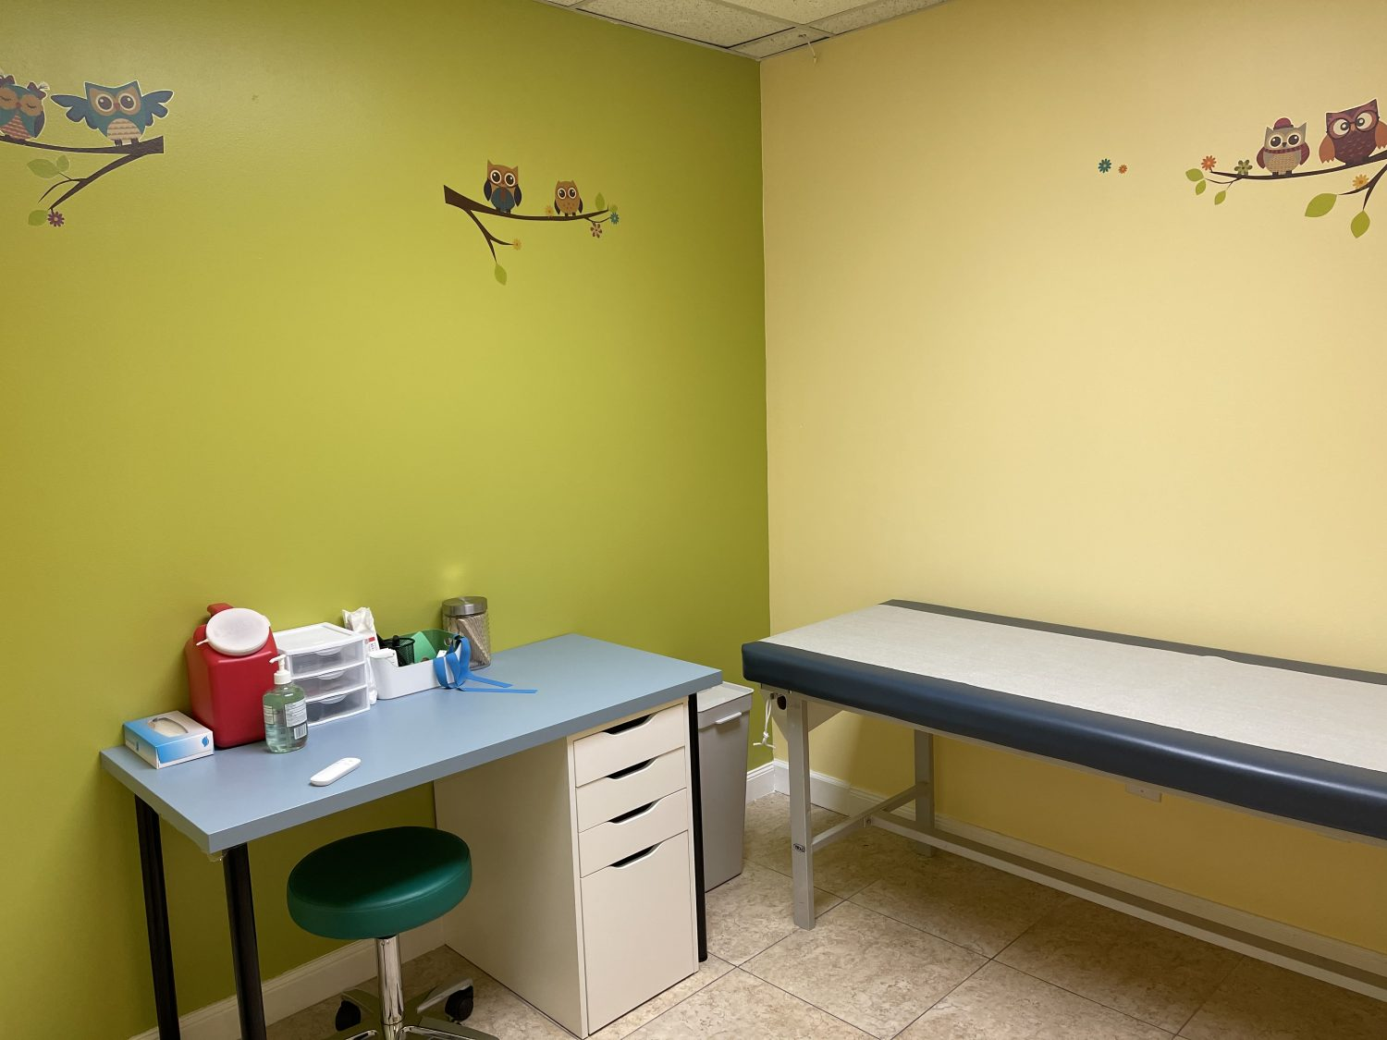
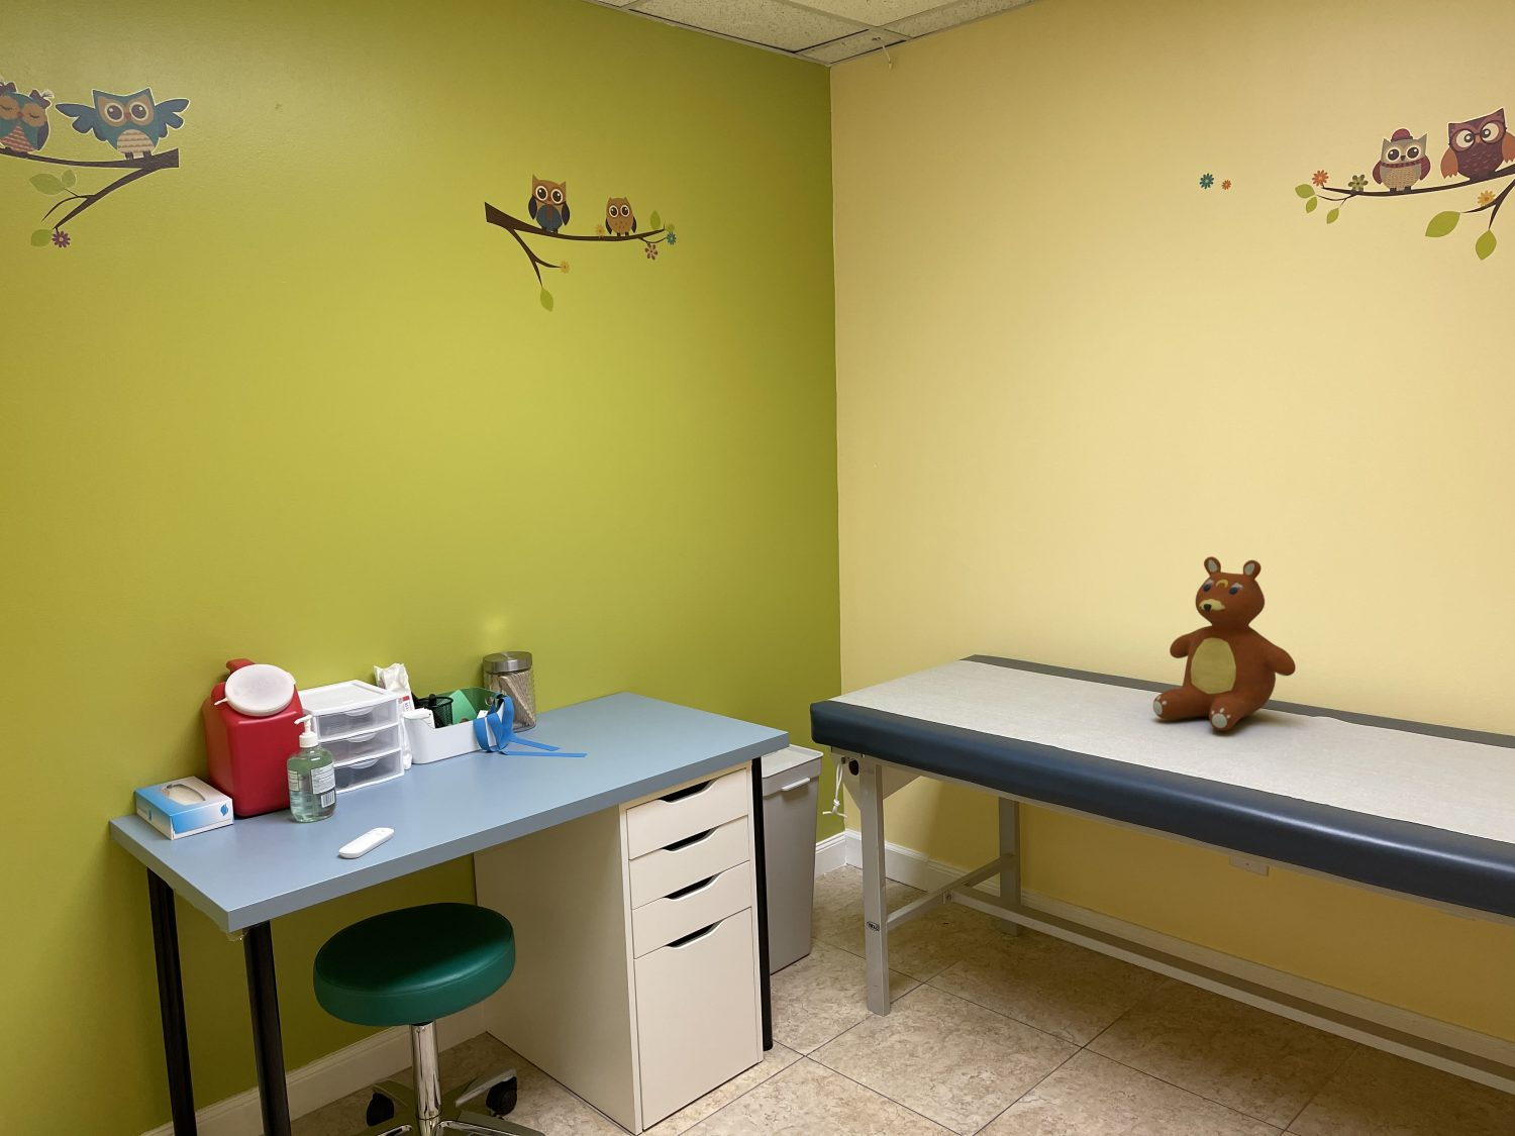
+ teddy bear (1217, 641)
